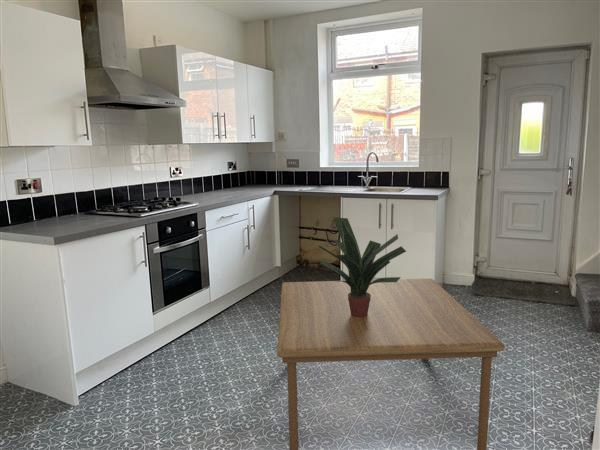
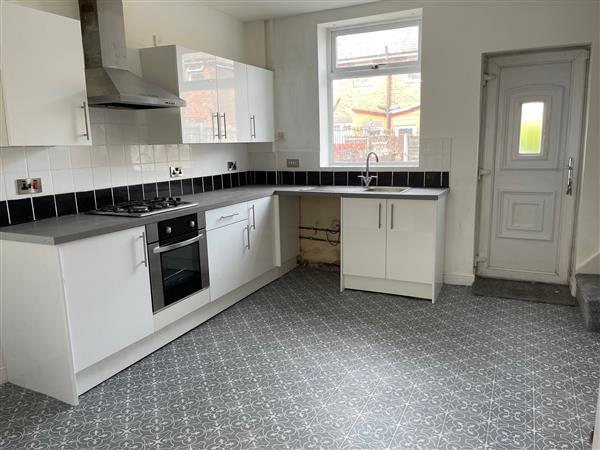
- coffee table (370, 354)
- potted plant (359, 268)
